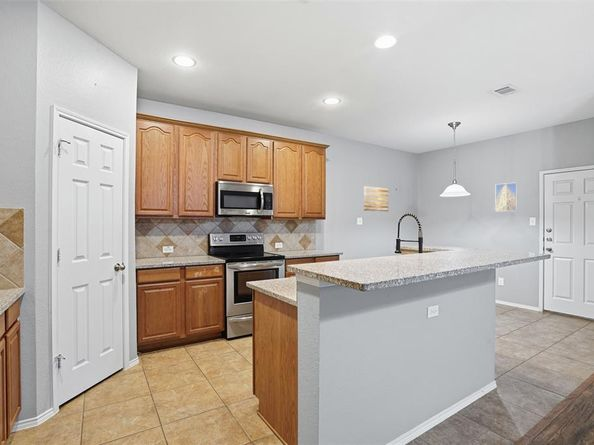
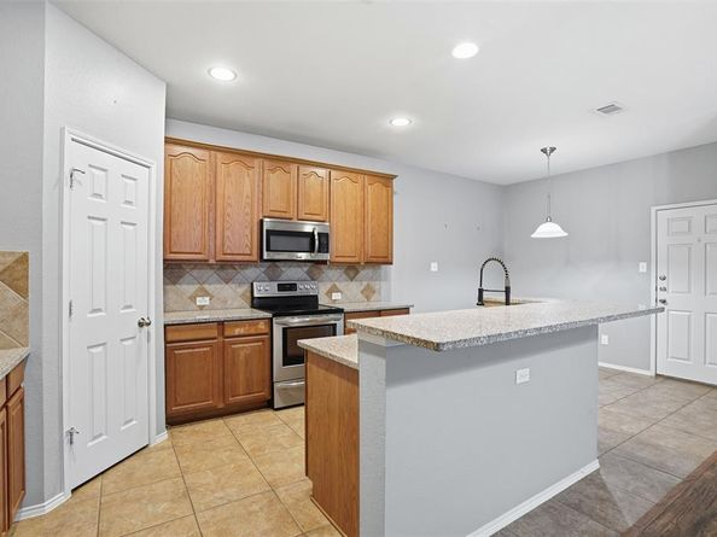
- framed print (506, 197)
- wall art (376, 199)
